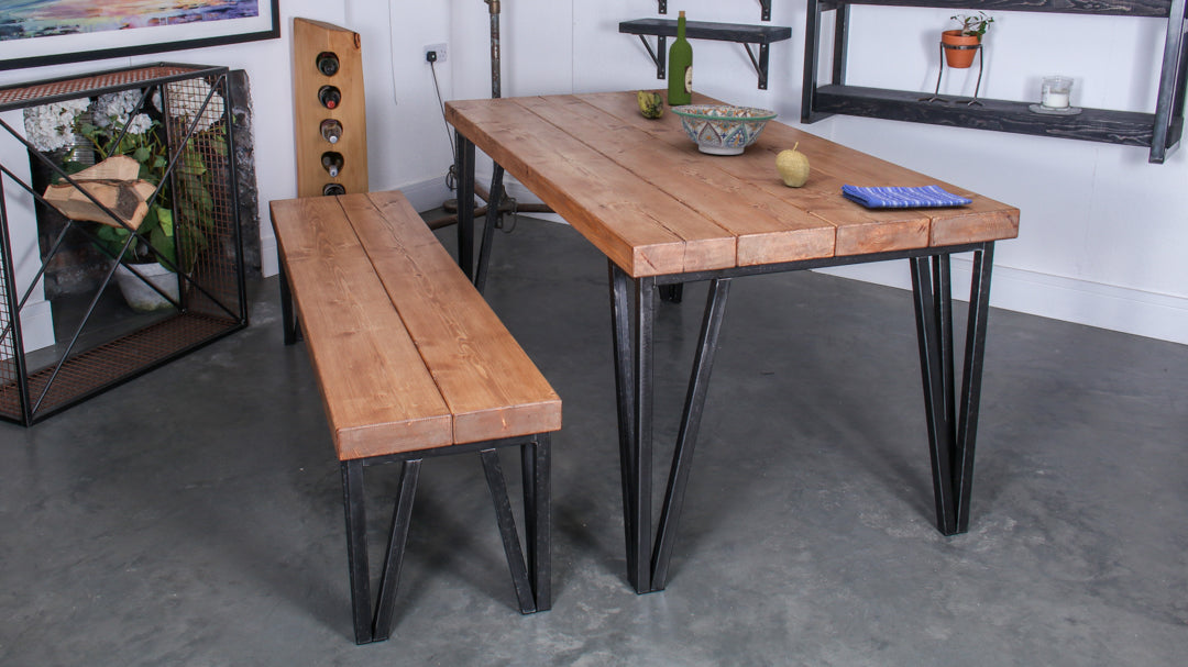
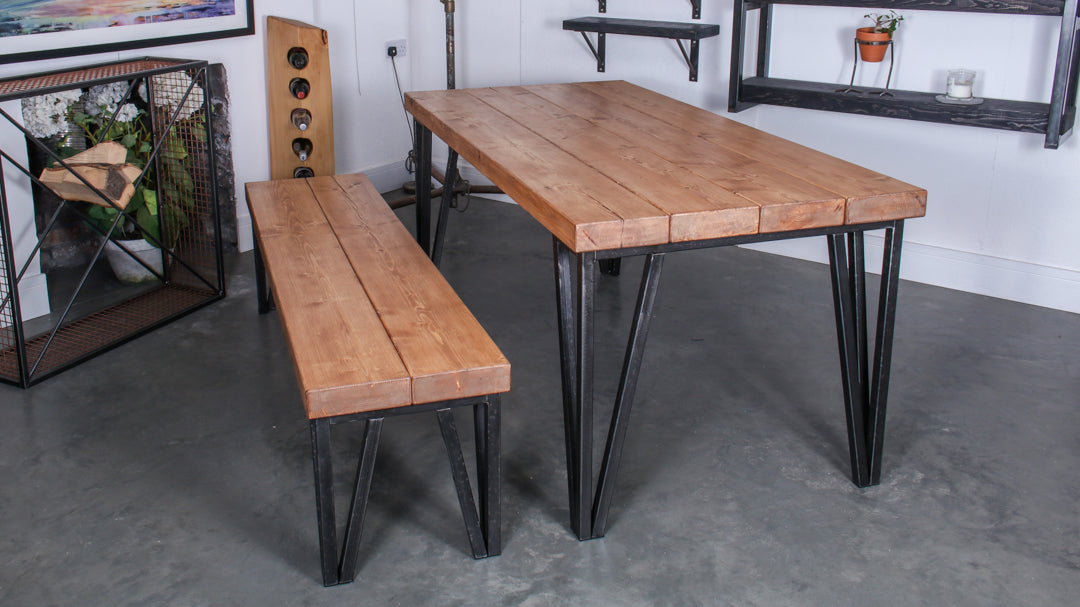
- fruit (792, 164)
- decorative bowl (723, 130)
- banana (651, 103)
- dish towel (903, 194)
- wine bottle (680, 57)
